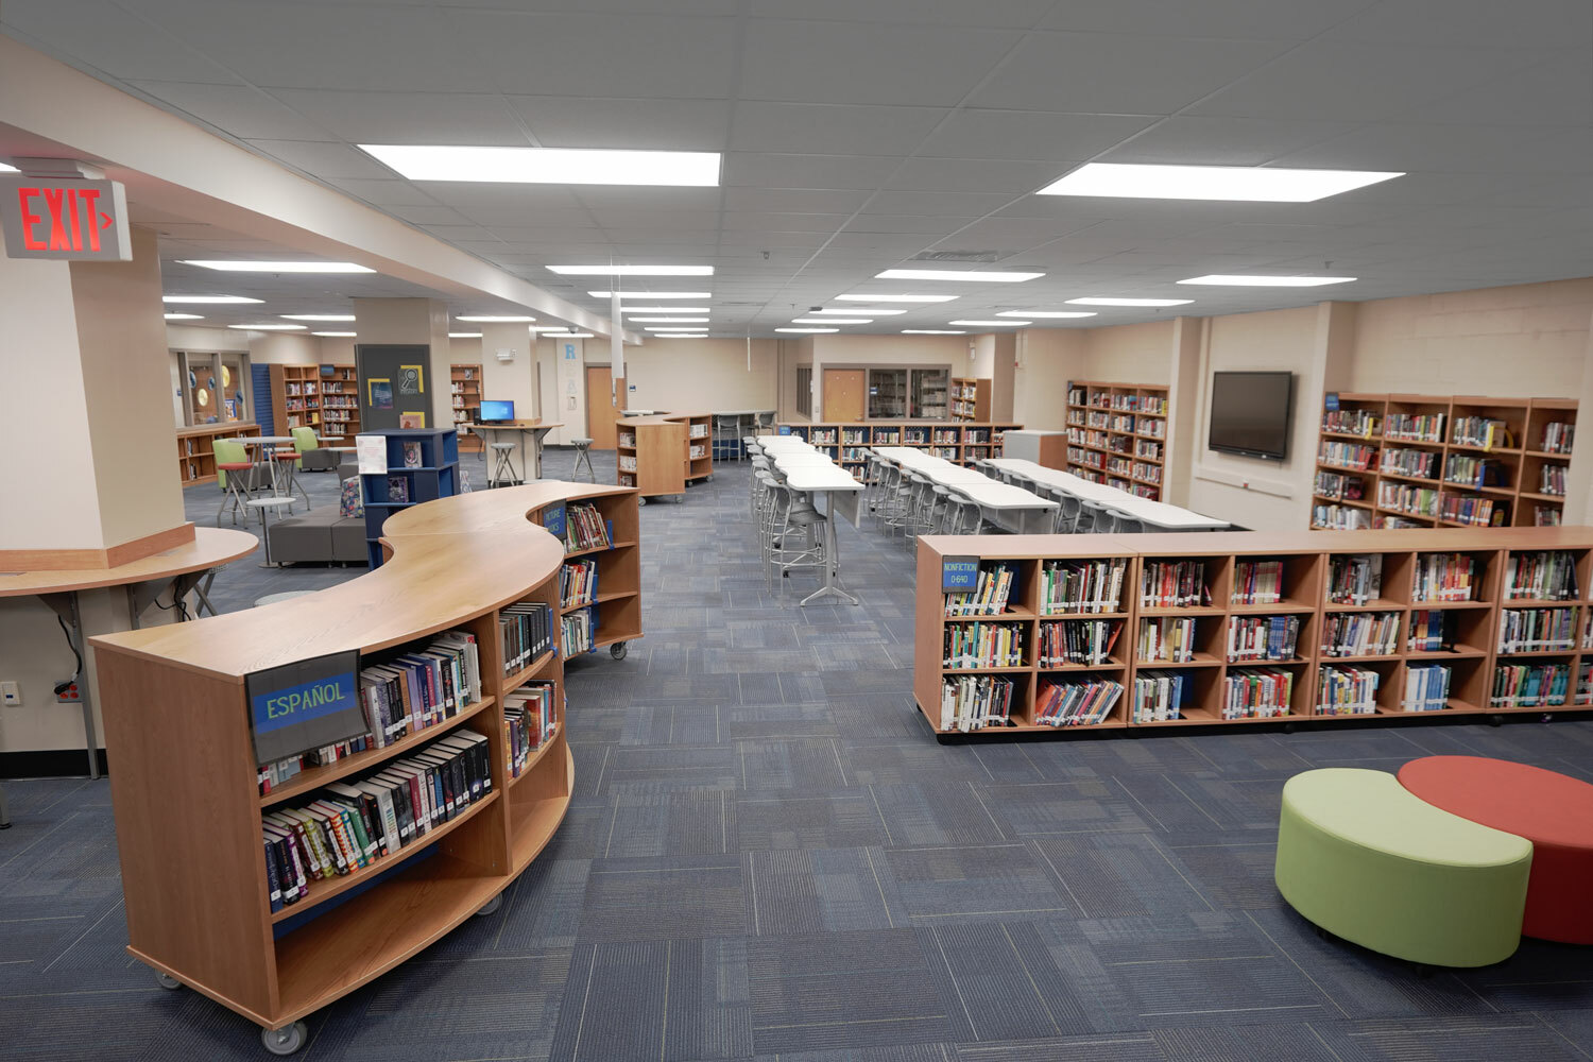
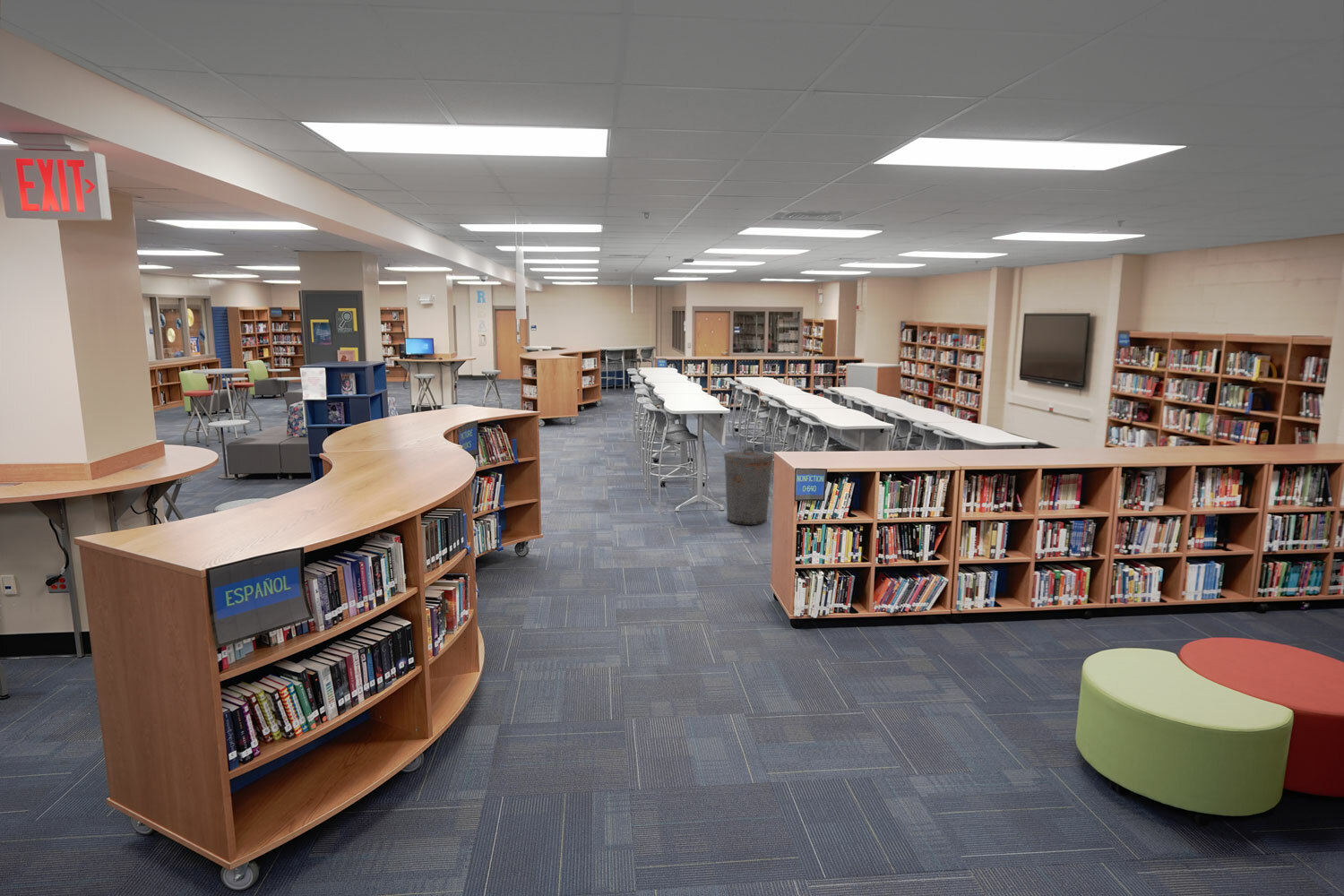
+ trash can (747, 484)
